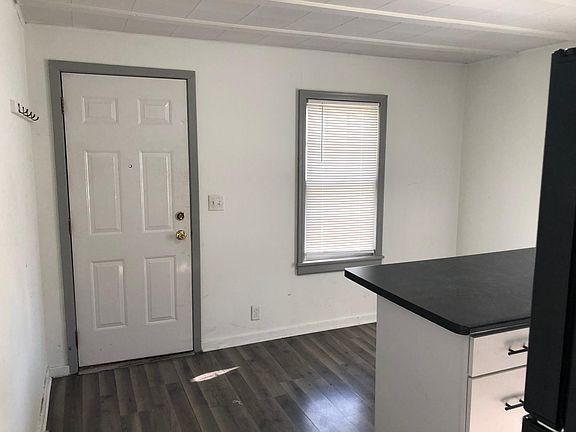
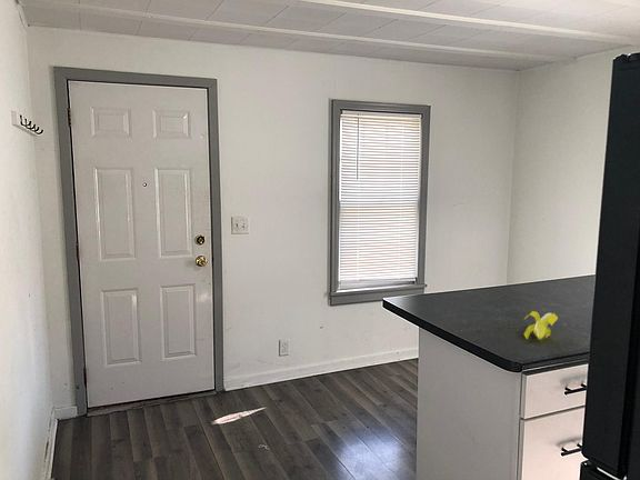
+ banana (541, 323)
